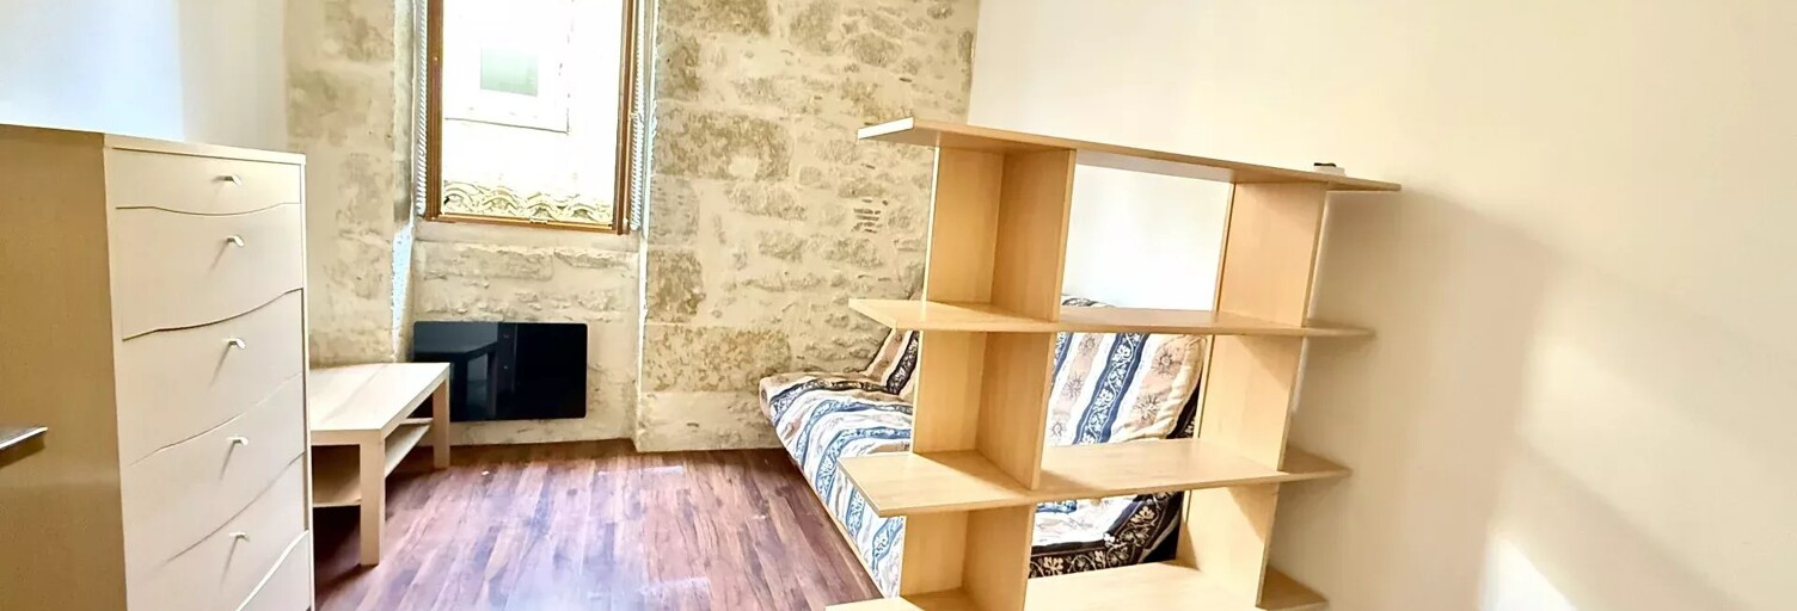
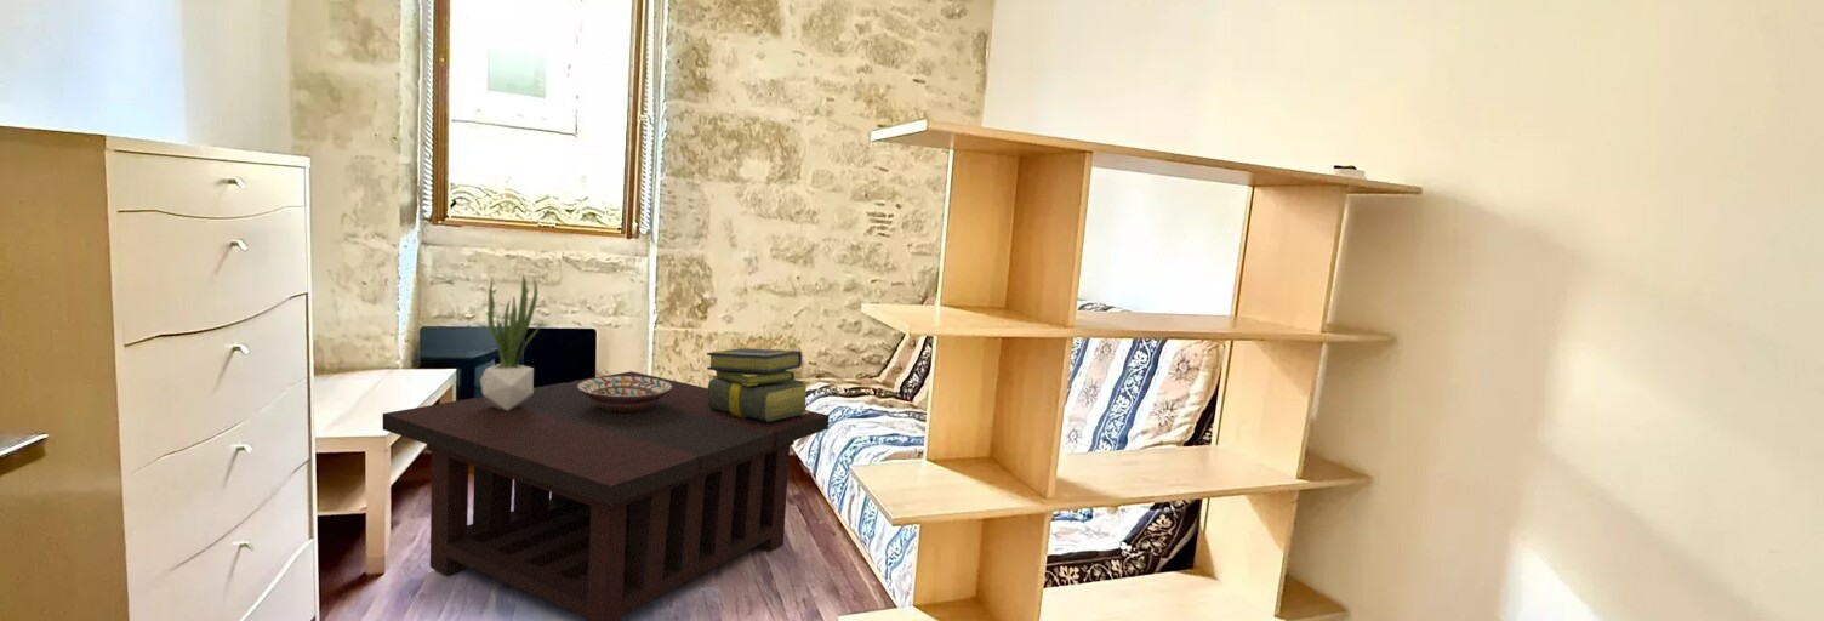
+ potted plant (511, 341)
+ decorative bowl (625, 395)
+ stack of books (754, 380)
+ coffee table (620, 485)
